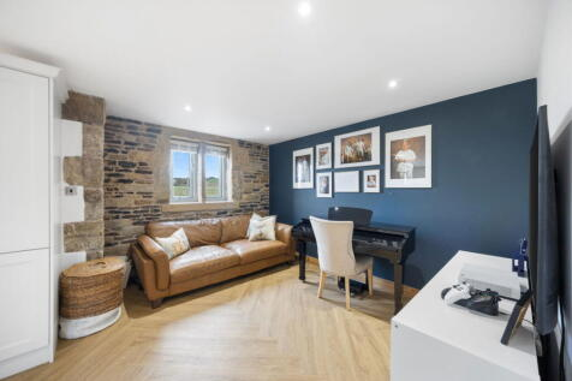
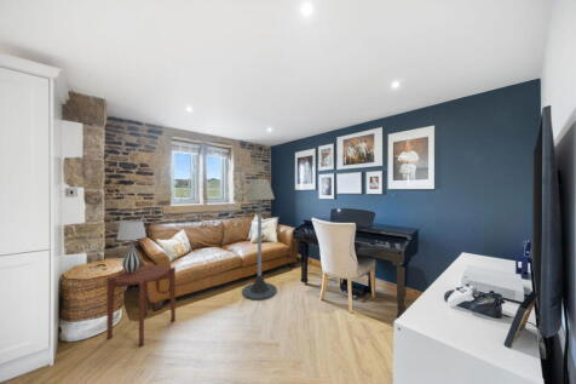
+ floor lamp (259, 235)
+ table lamp (131, 246)
+ side table (143, 300)
